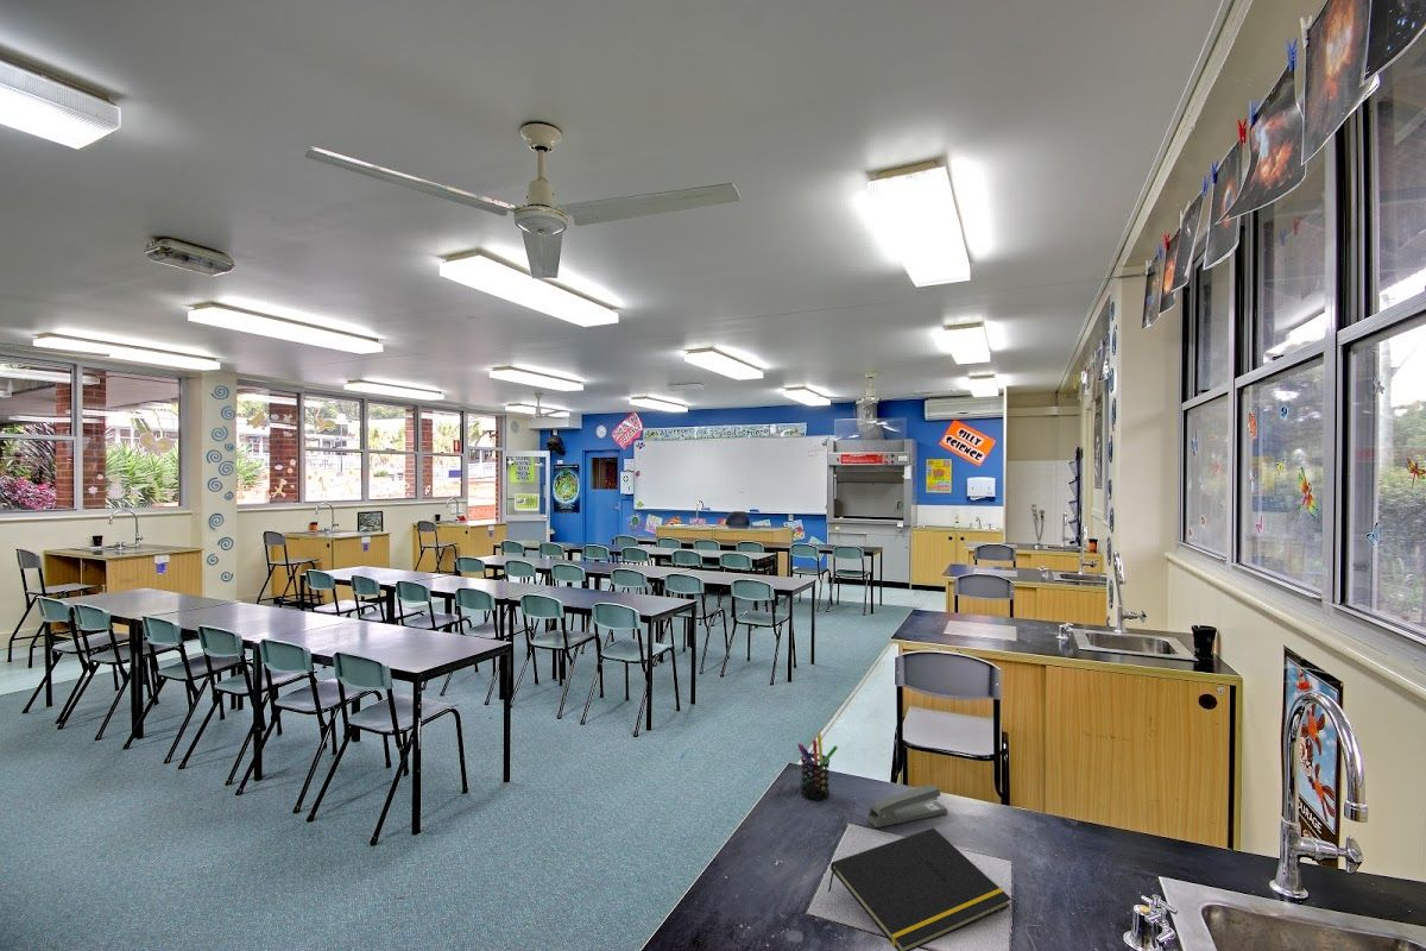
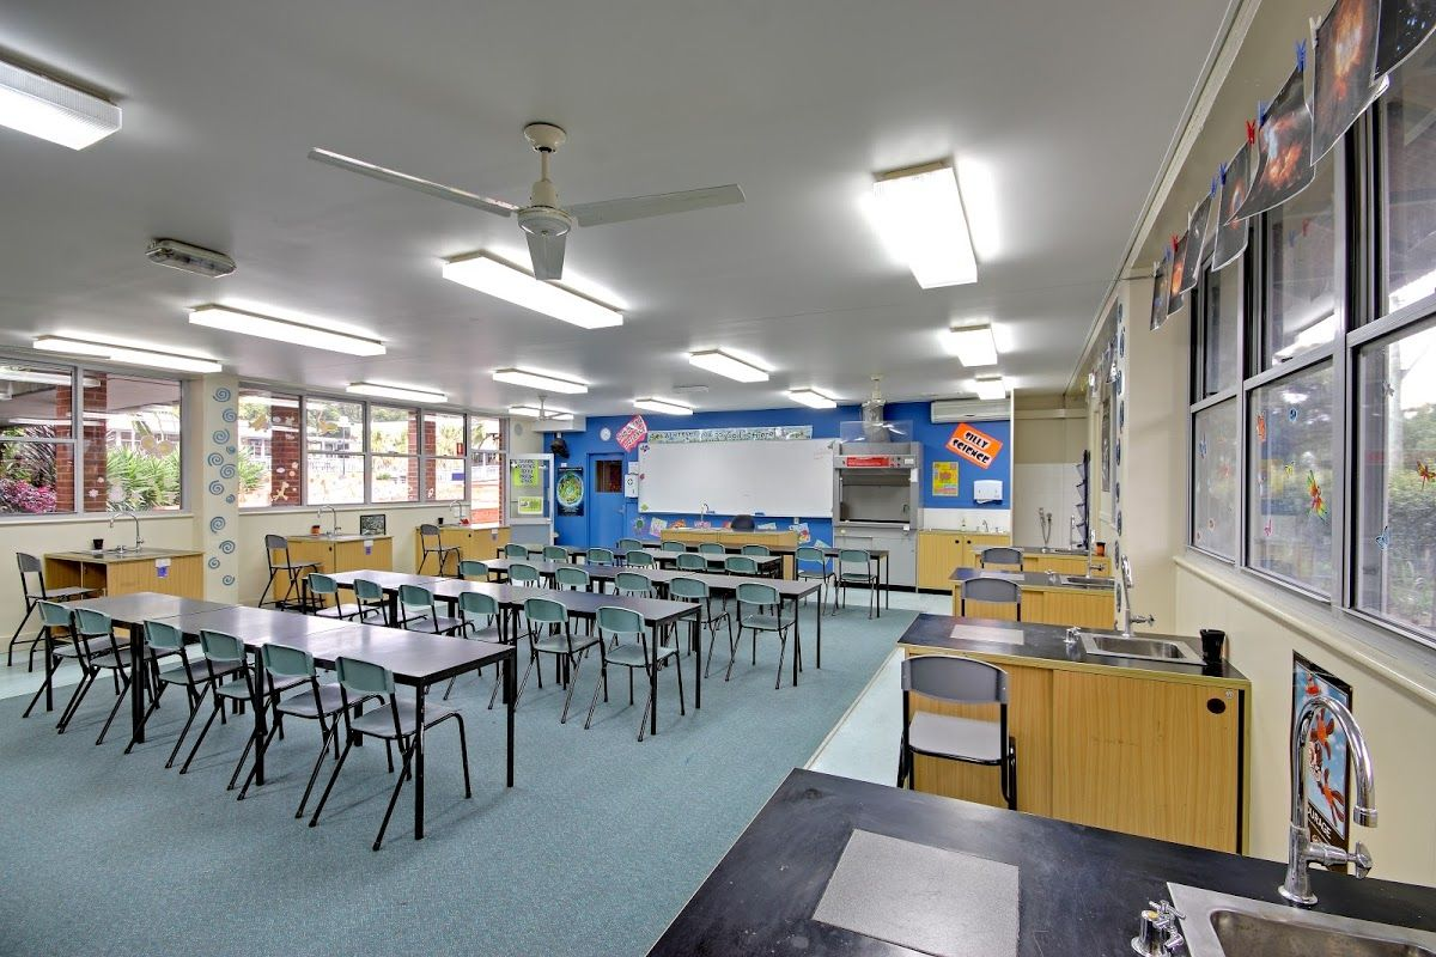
- stapler (908, 804)
- notepad (919, 883)
- pen holder (819, 764)
